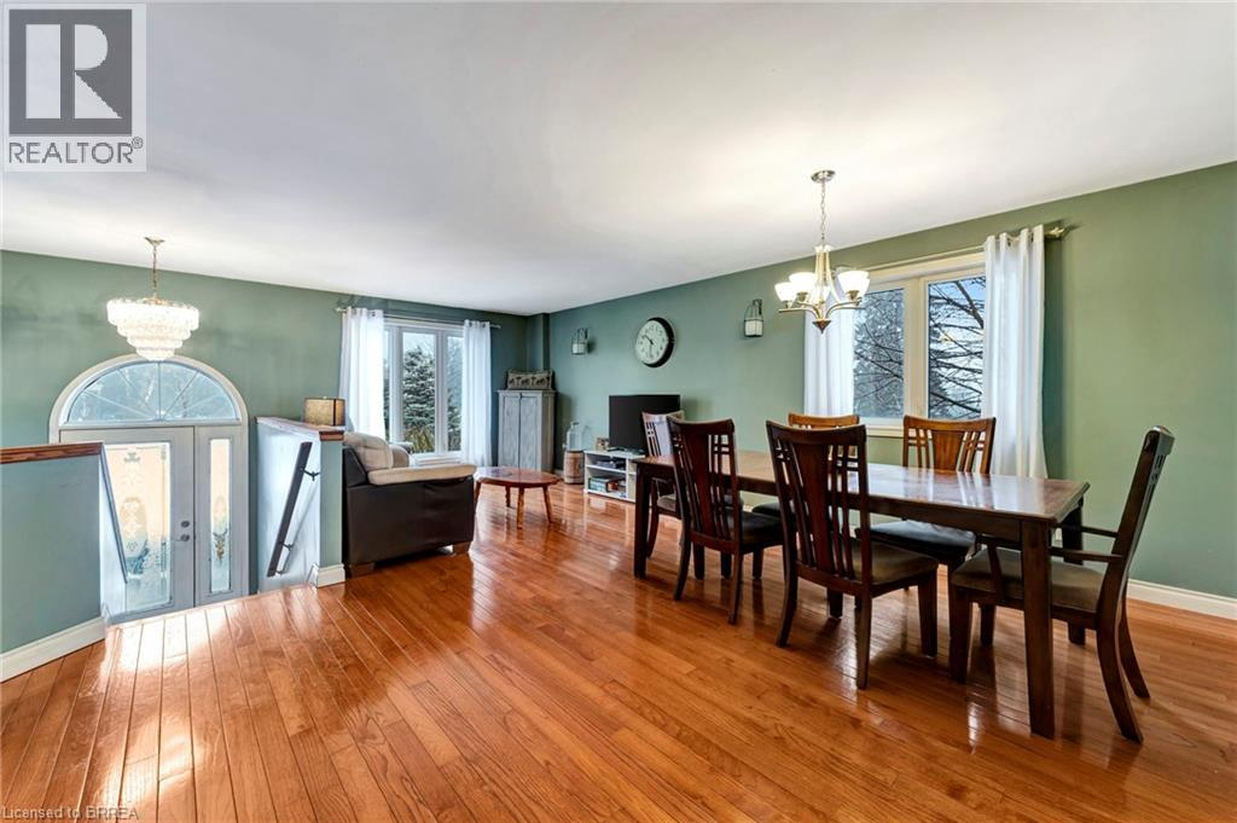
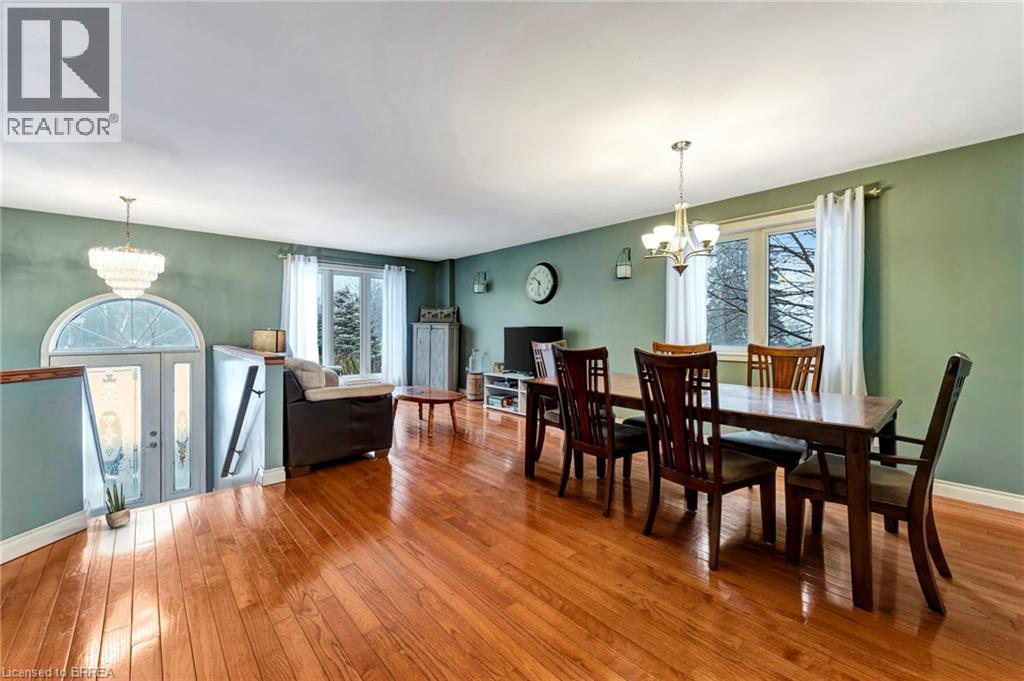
+ potted plant (116, 504)
